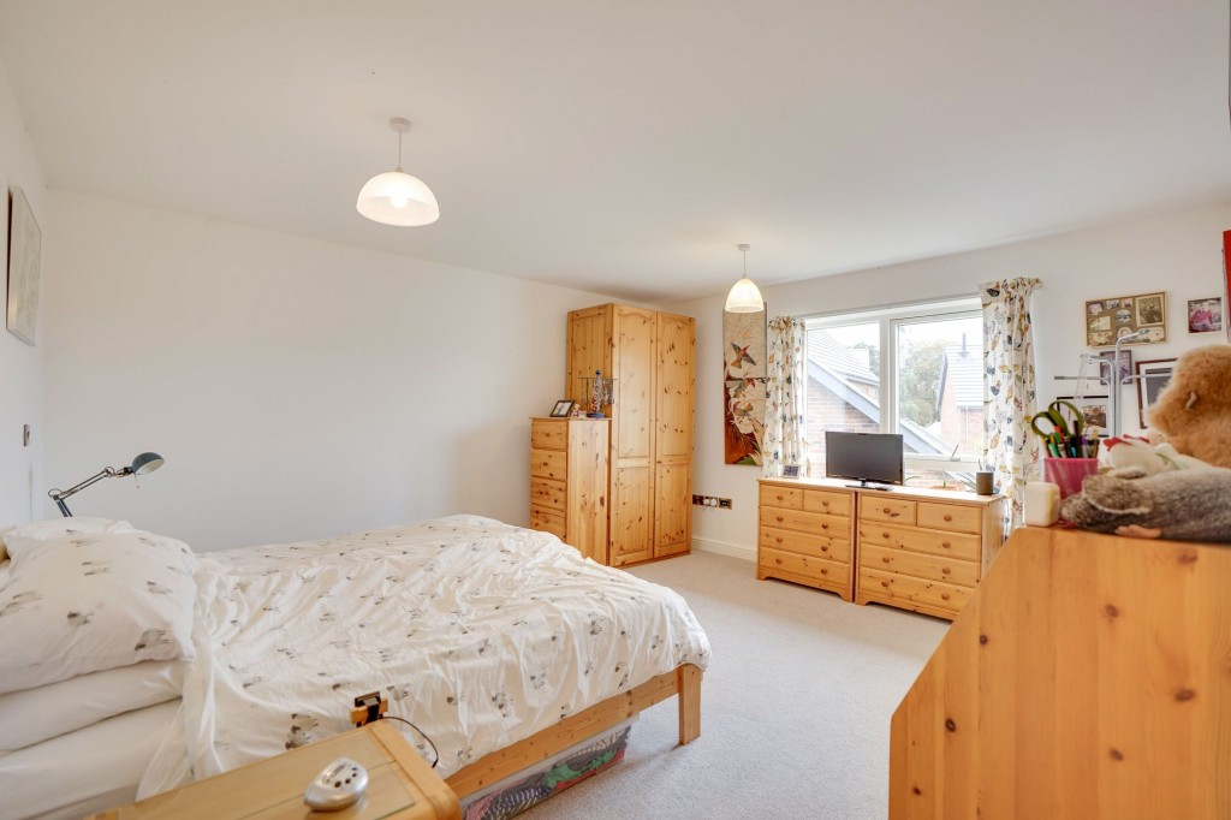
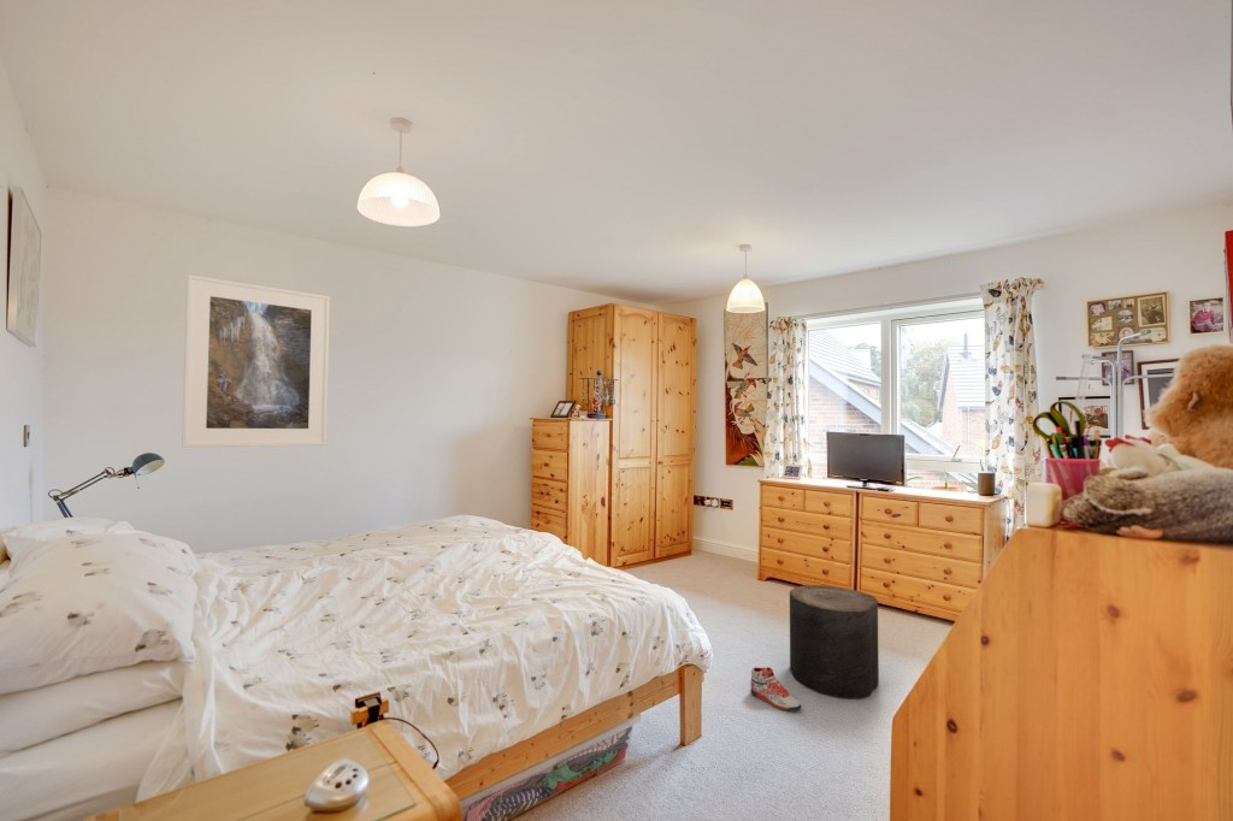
+ sneaker (774, 686)
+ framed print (261, 365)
+ stool (833, 637)
